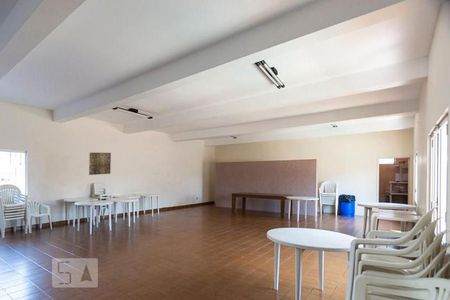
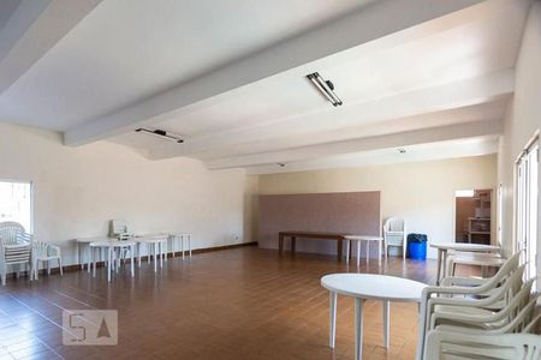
- wall art (100, 163)
